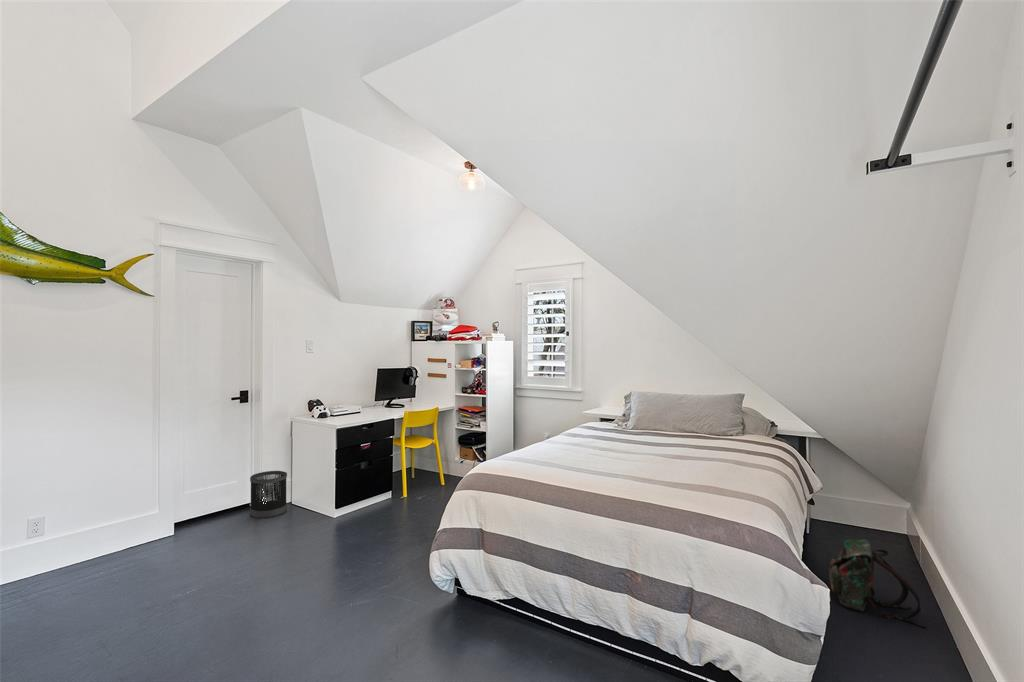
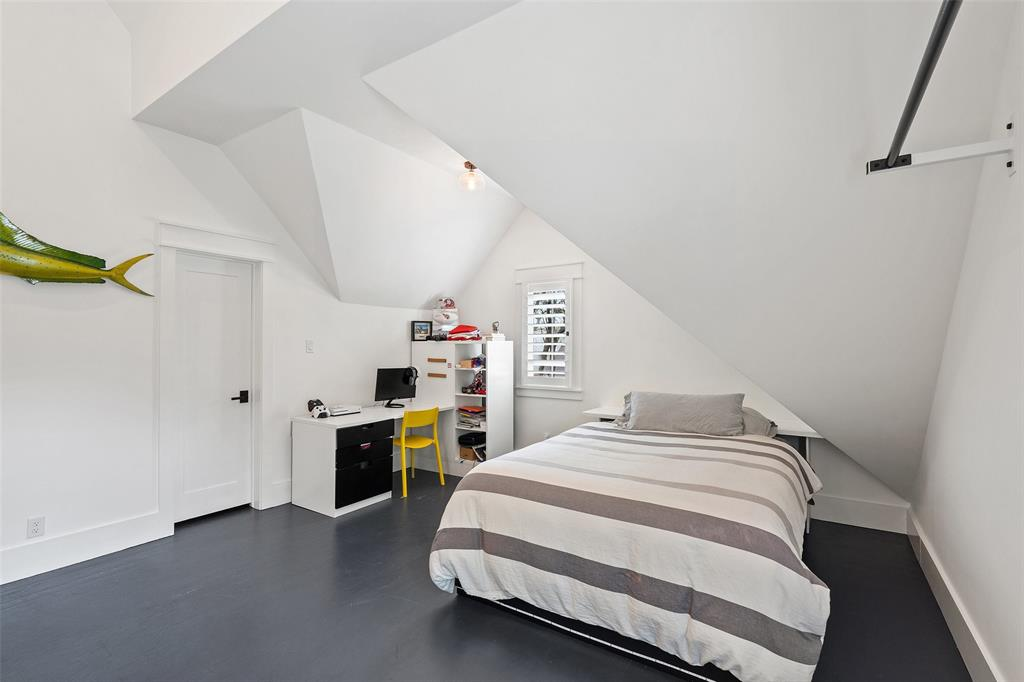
- backpack (873, 578)
- wastebasket (268, 493)
